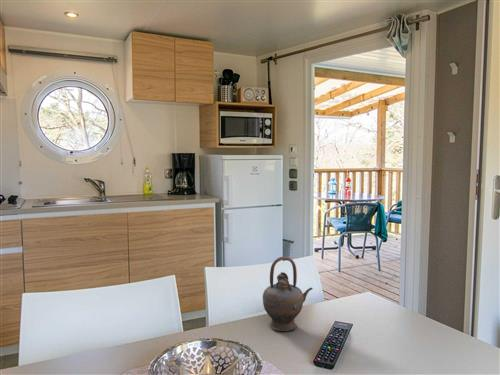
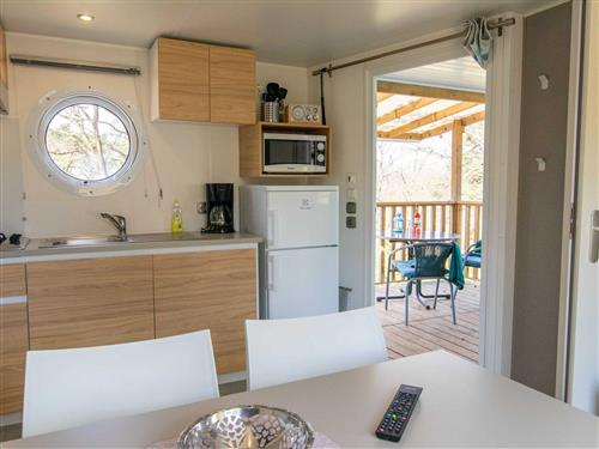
- teapot (287, 292)
